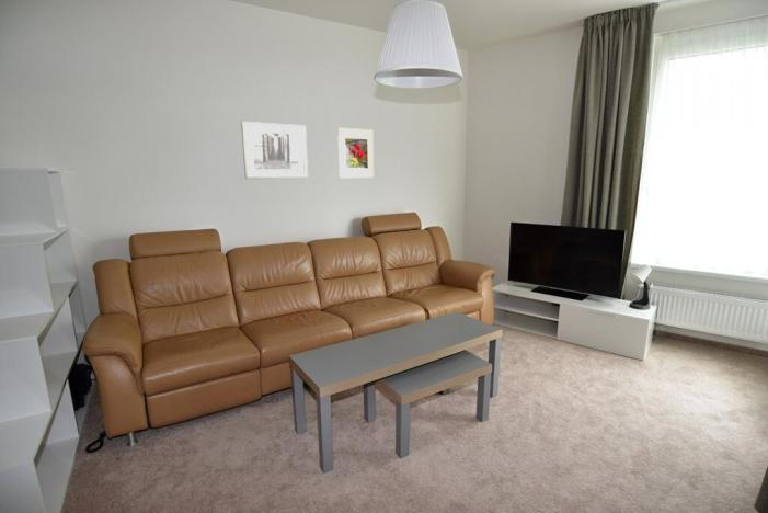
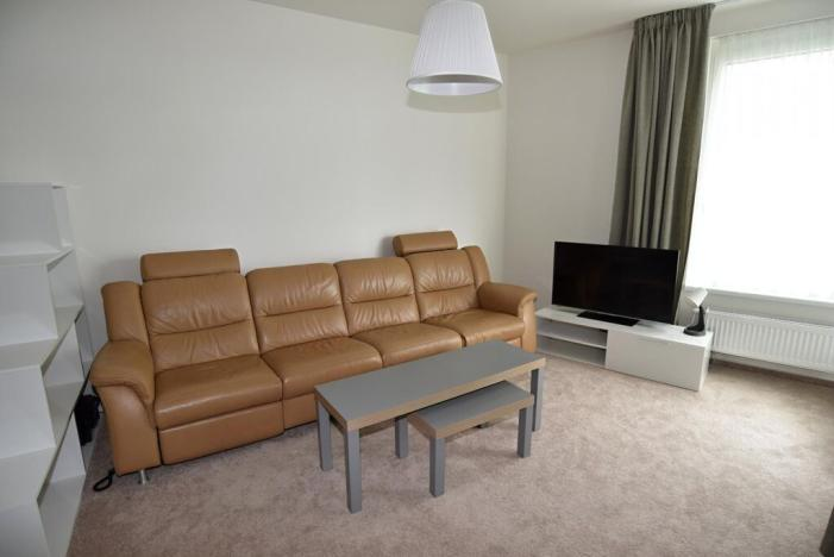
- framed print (356, 153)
- wall art (276, 151)
